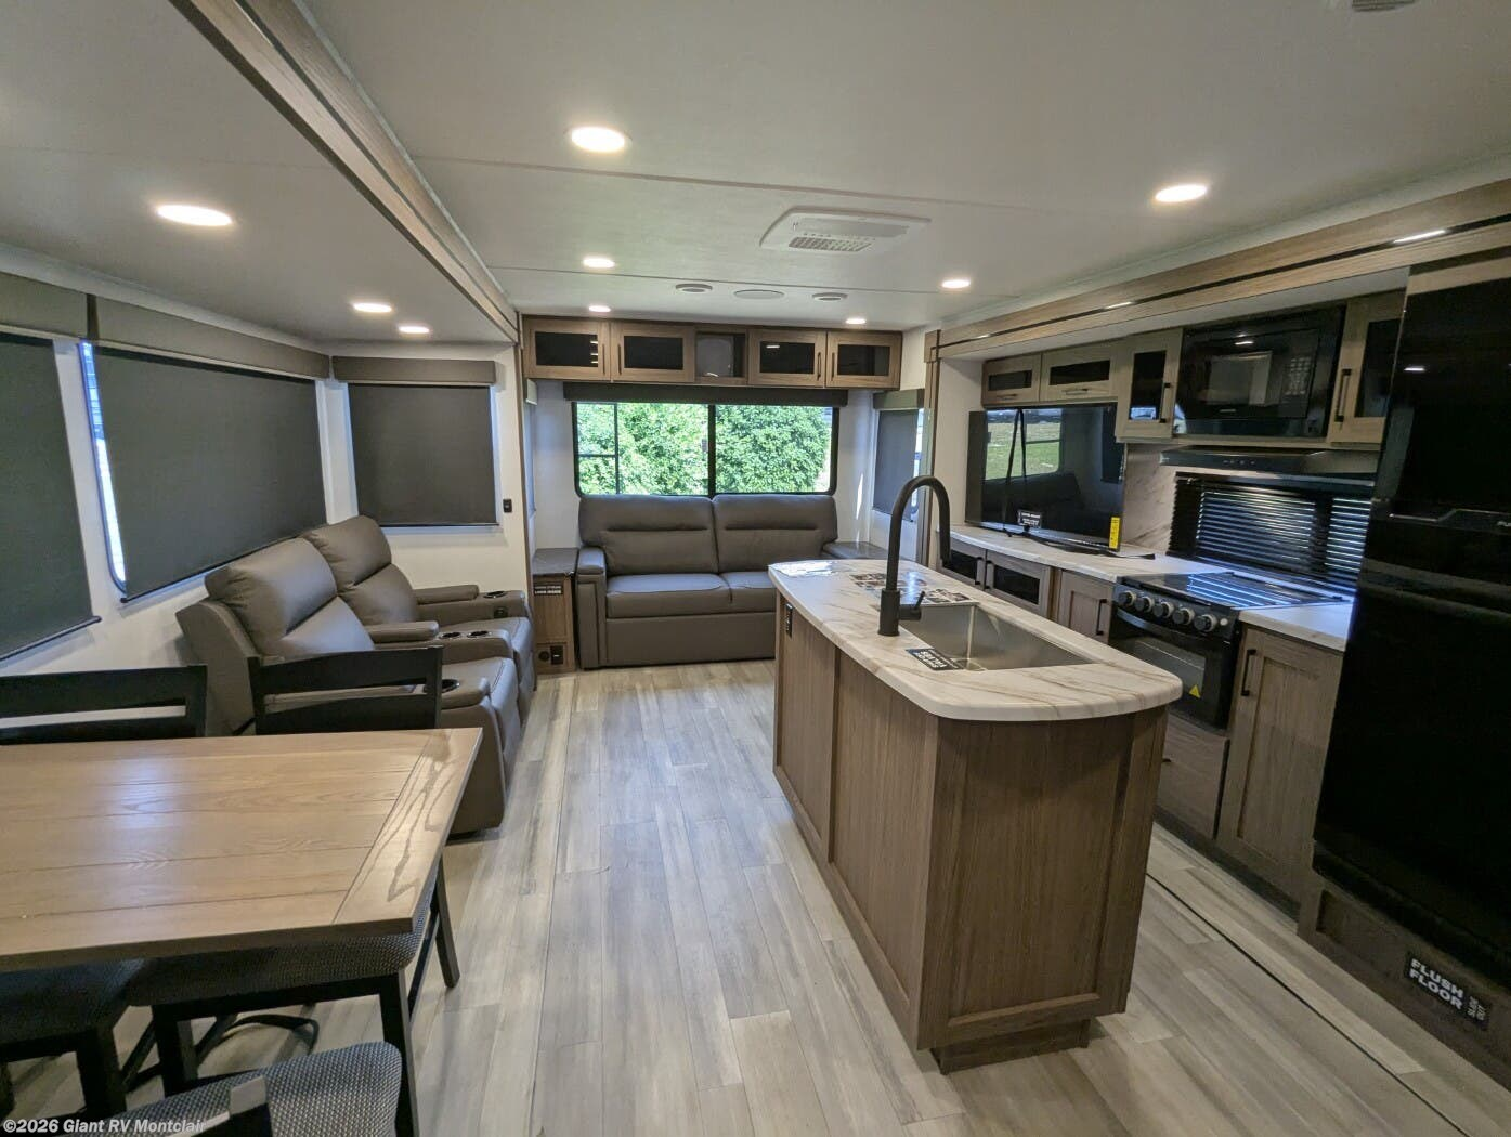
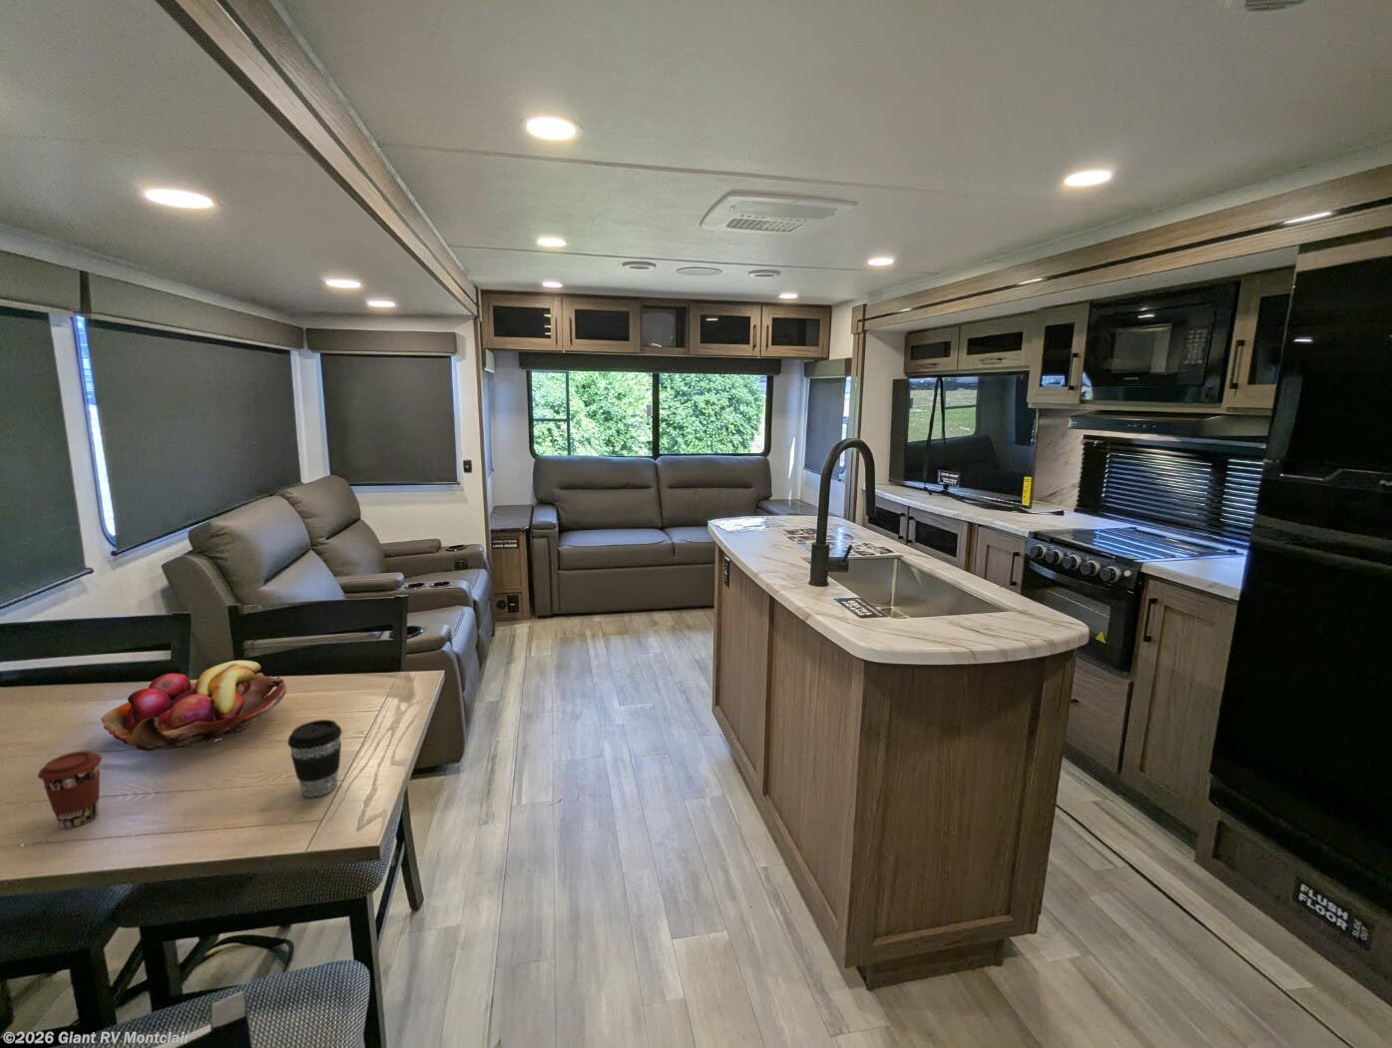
+ coffee cup (316, 758)
+ coffee cup (74, 789)
+ fruit basket (202, 700)
